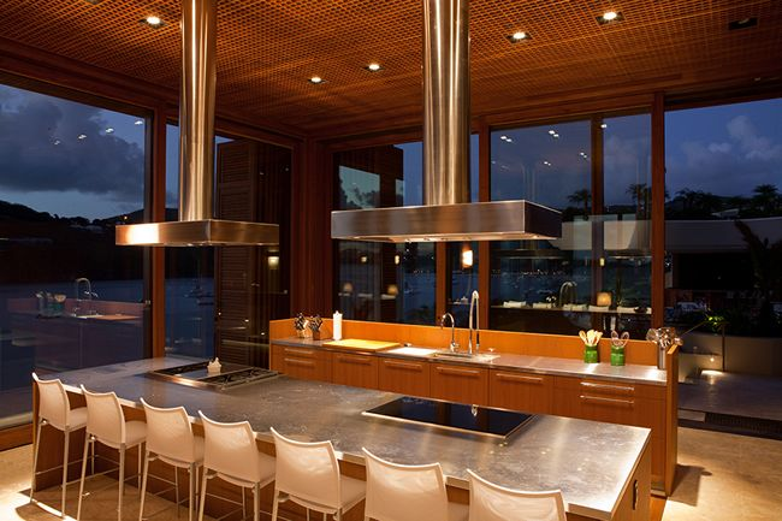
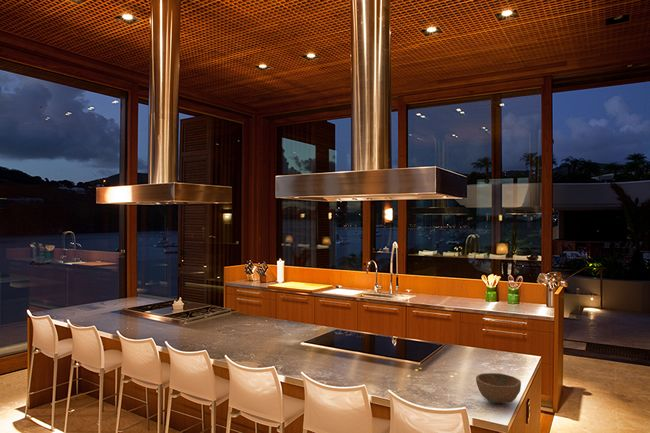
+ bowl (498, 390)
